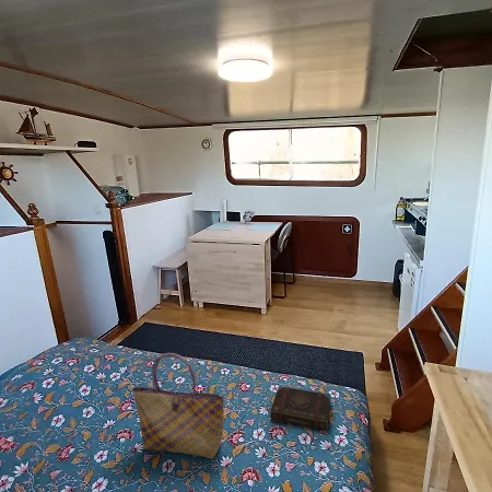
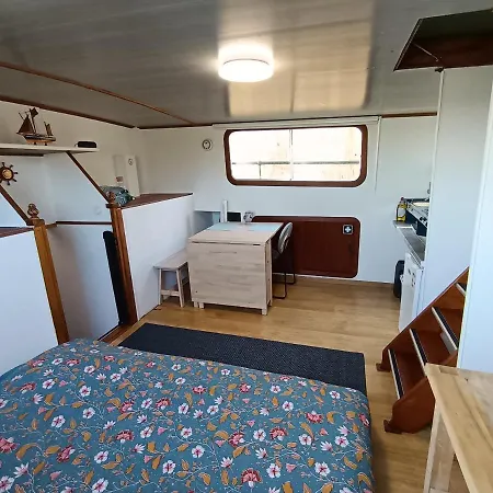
- tote bag (176, 401)
- book (301, 407)
